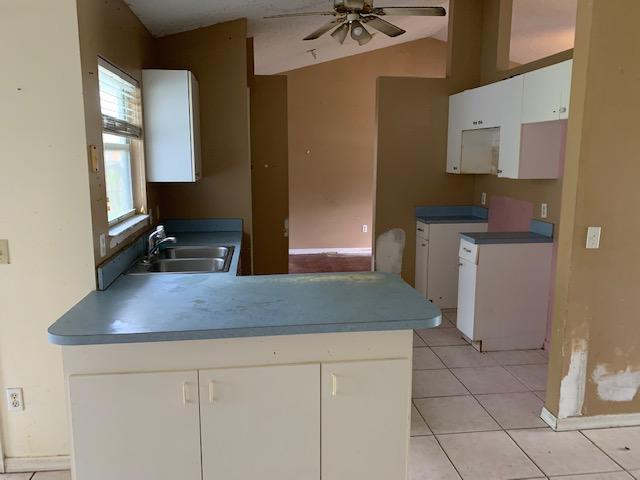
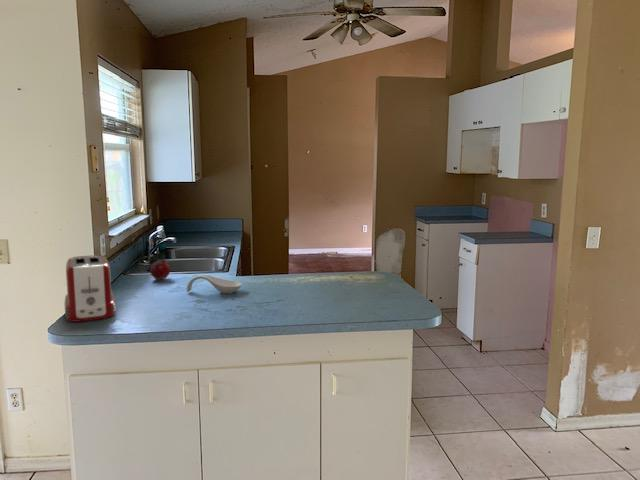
+ toaster (89, 285)
+ fruit (160, 269)
+ spoon rest (214, 283)
